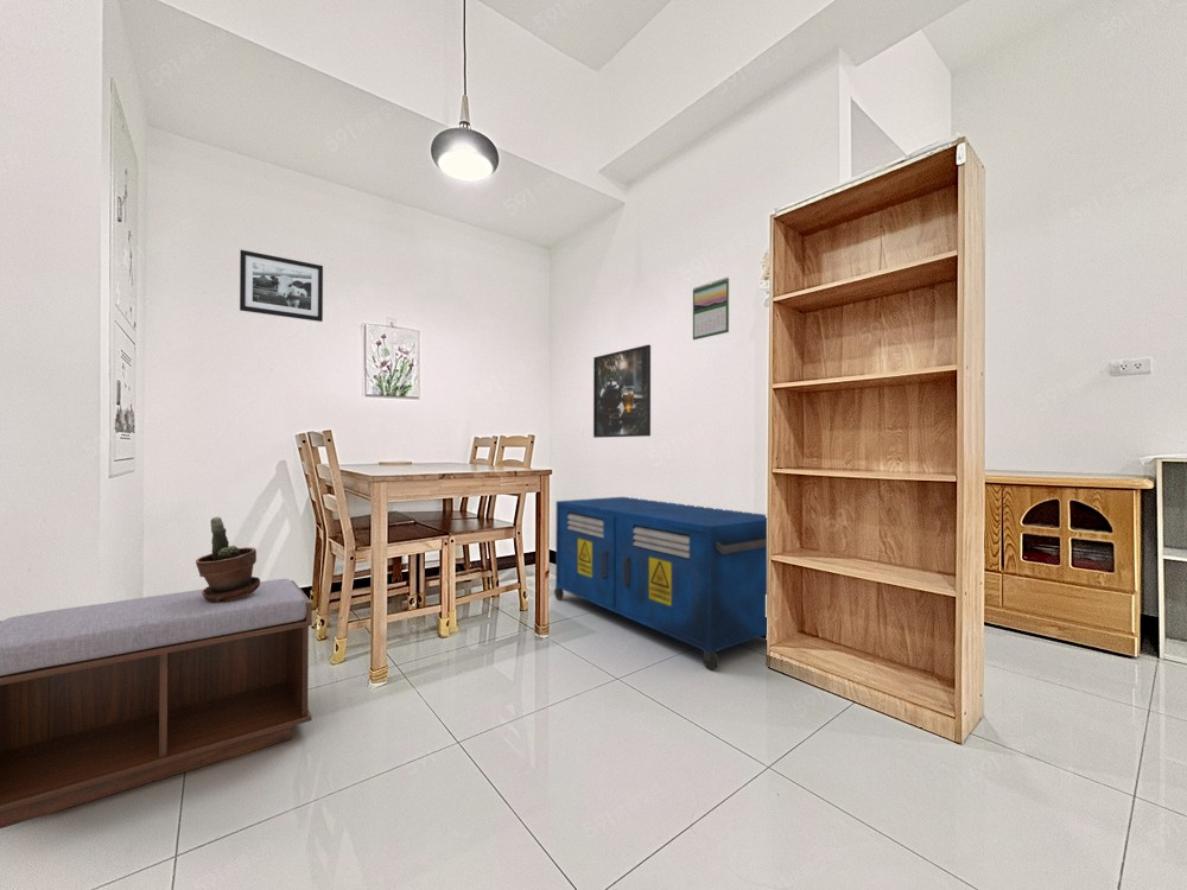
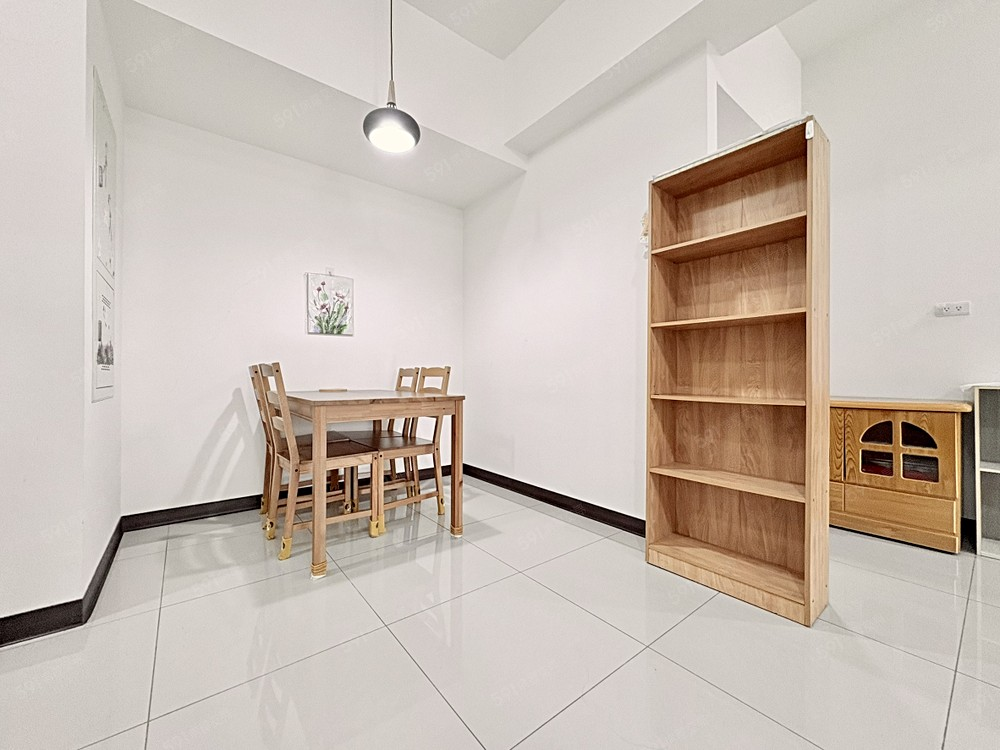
- picture frame (283, 287)
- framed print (620, 394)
- calendar (710, 309)
- storage cabinet (653, 562)
- bench (163, 678)
- potted plant (229, 555)
